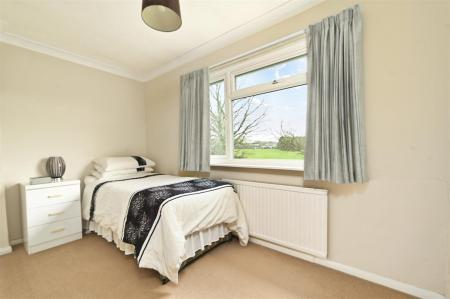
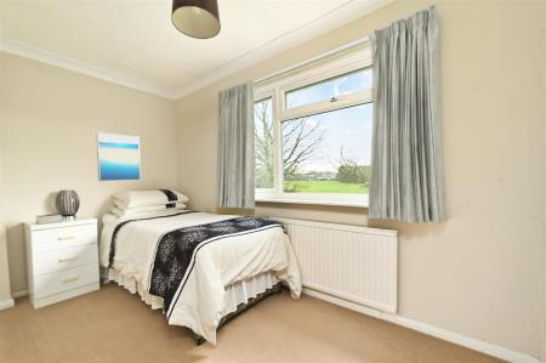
+ wall art (119, 158)
